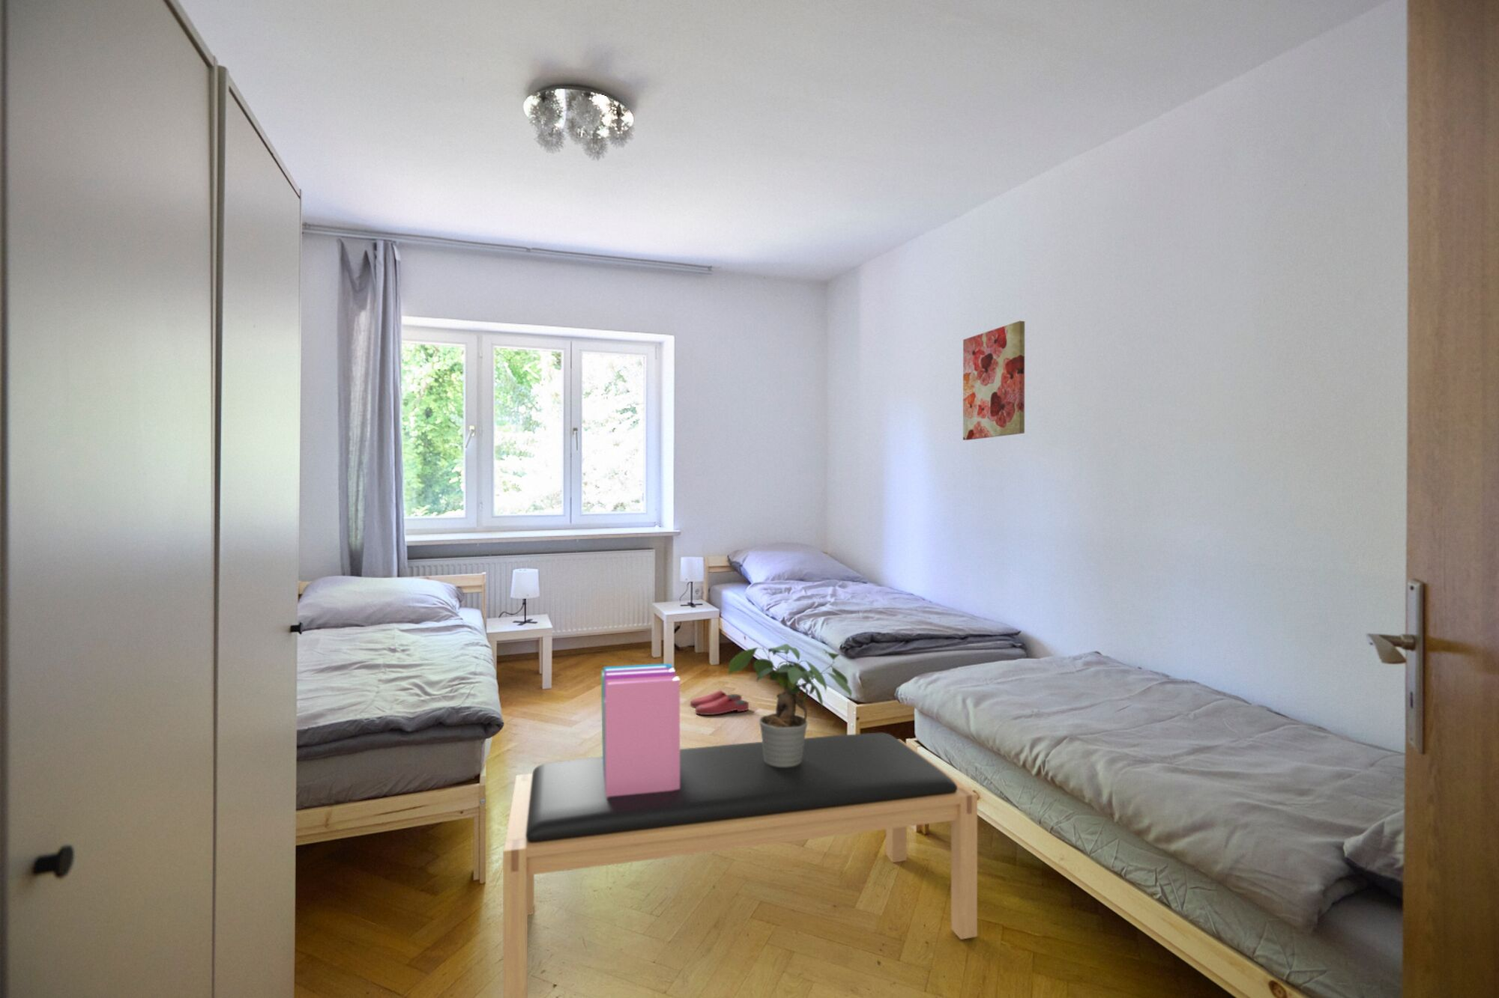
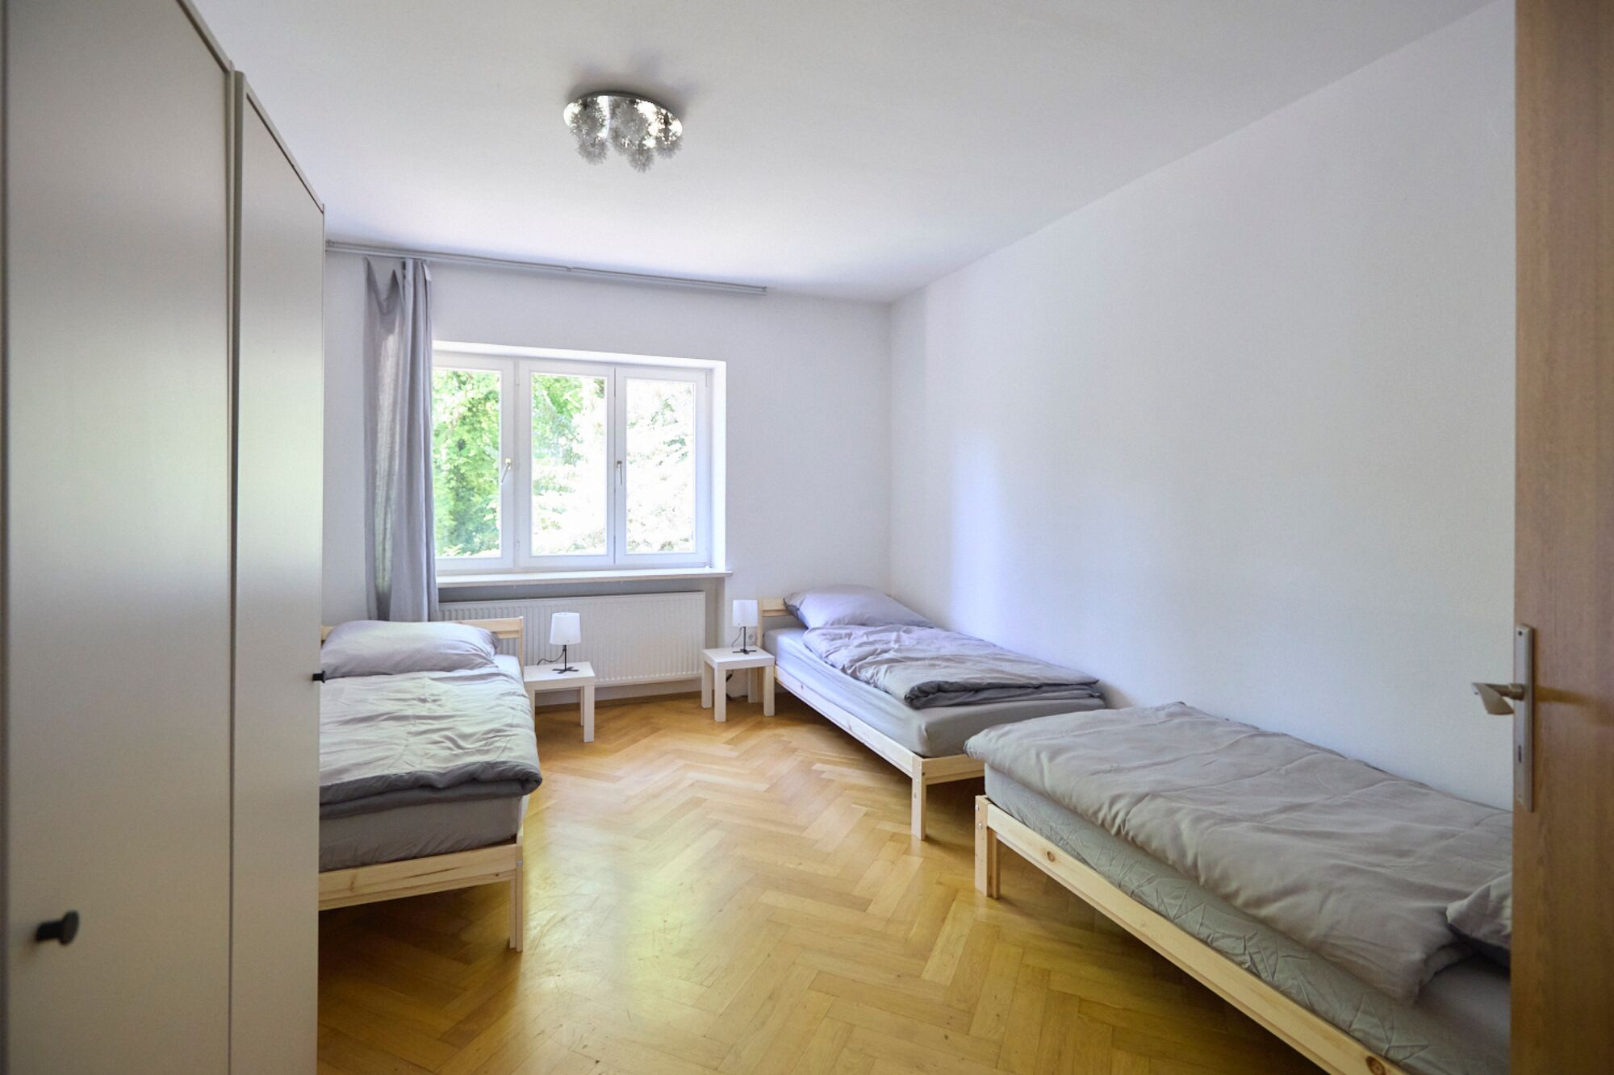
- wall art (992, 383)
- slippers (719, 699)
- bench (739, 844)
- books (637, 721)
- potted plant (797, 701)
